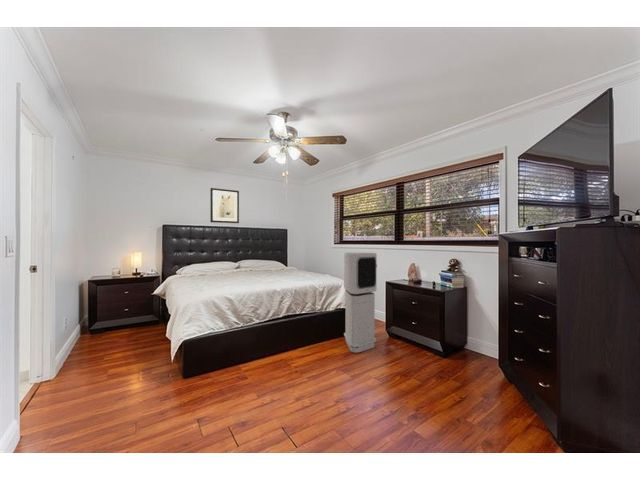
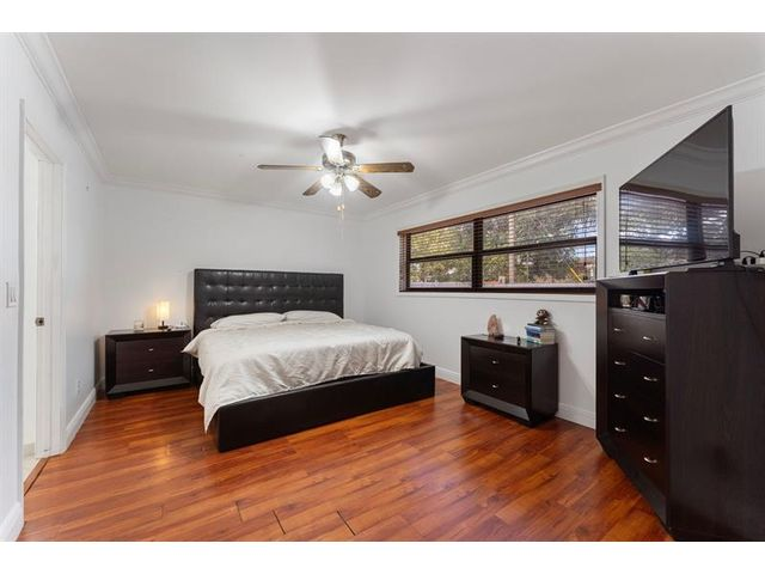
- wall art (225, 206)
- air purifier (355, 299)
